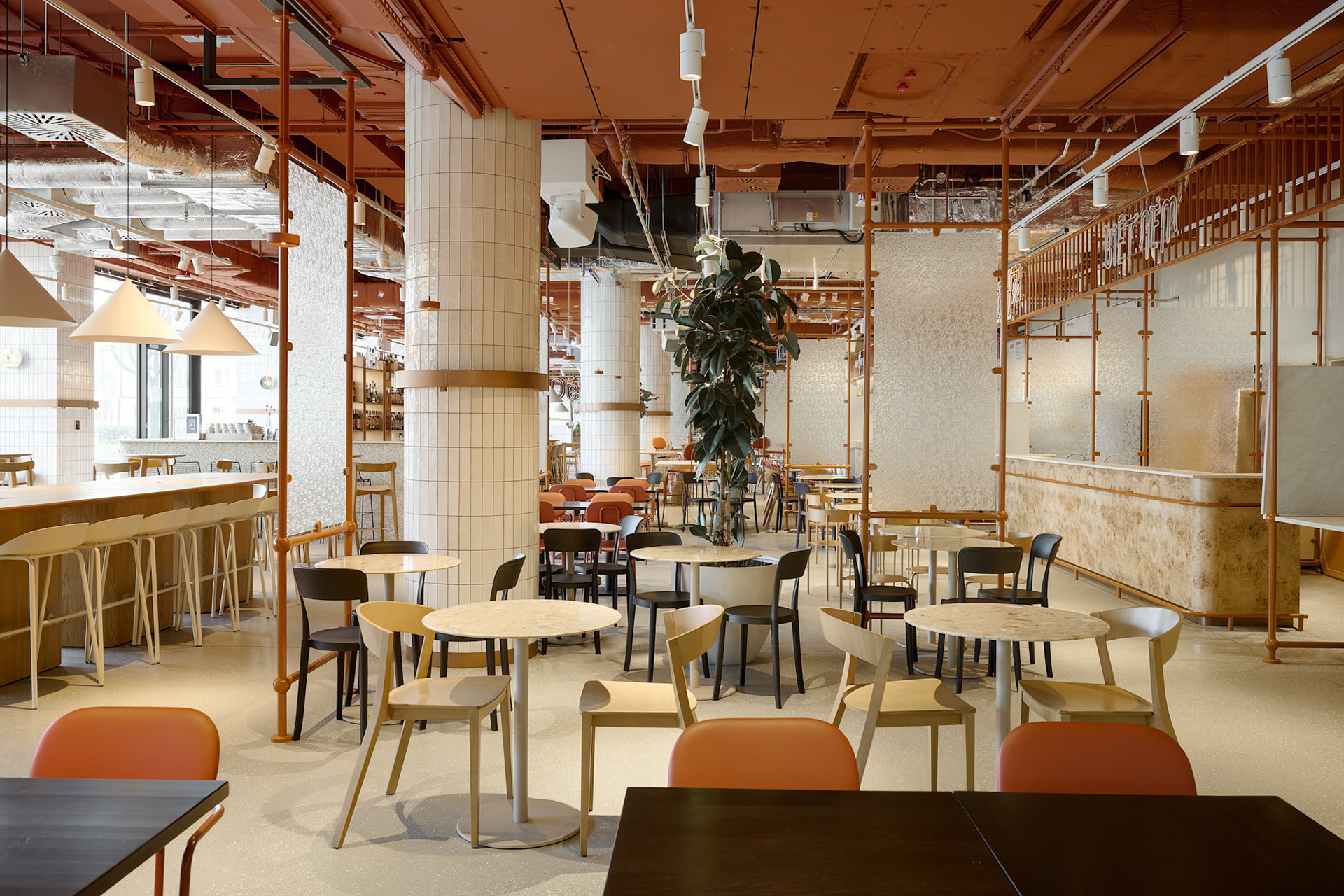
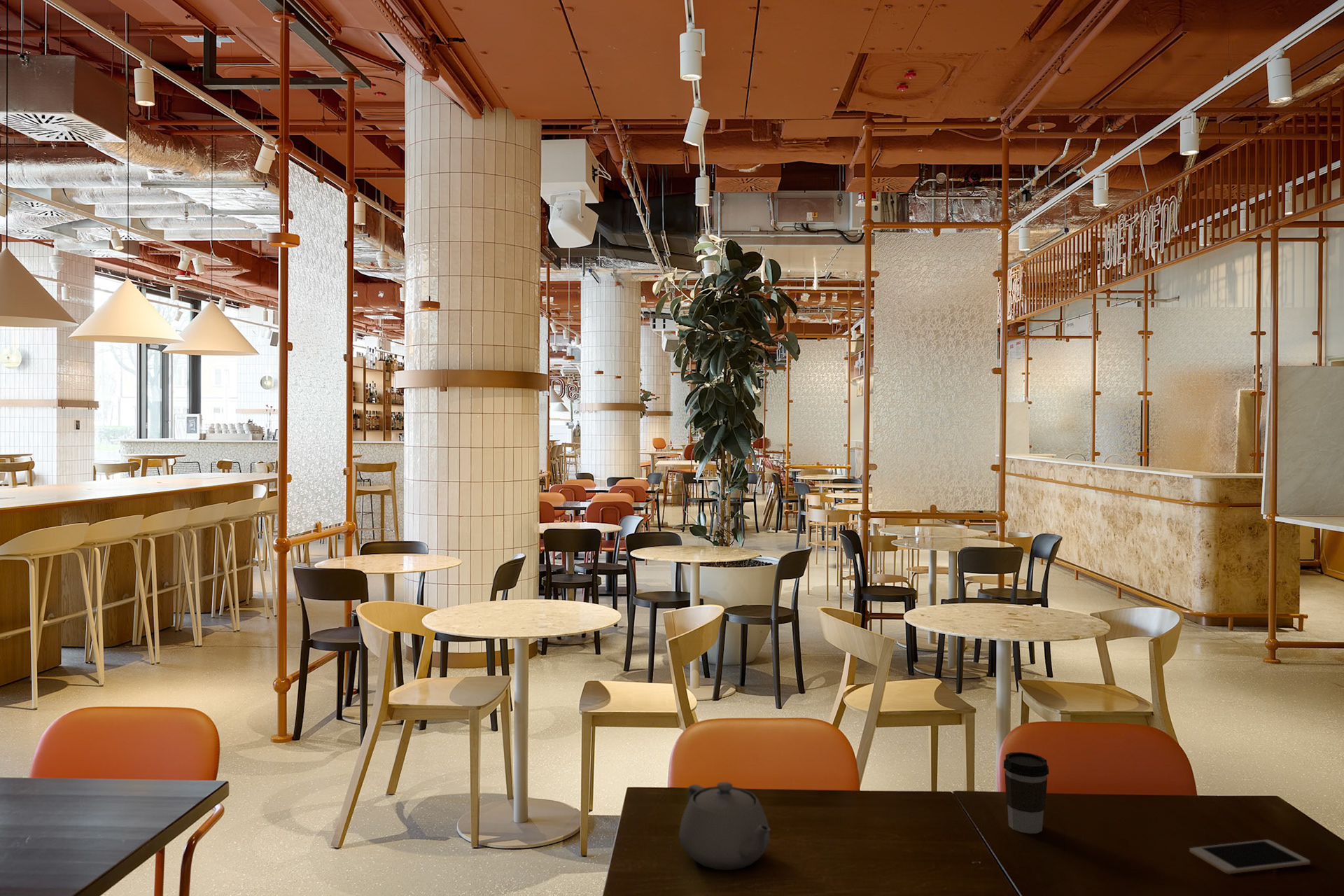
+ coffee cup (1026, 793)
+ teapot (727, 820)
+ cell phone (1249, 856)
